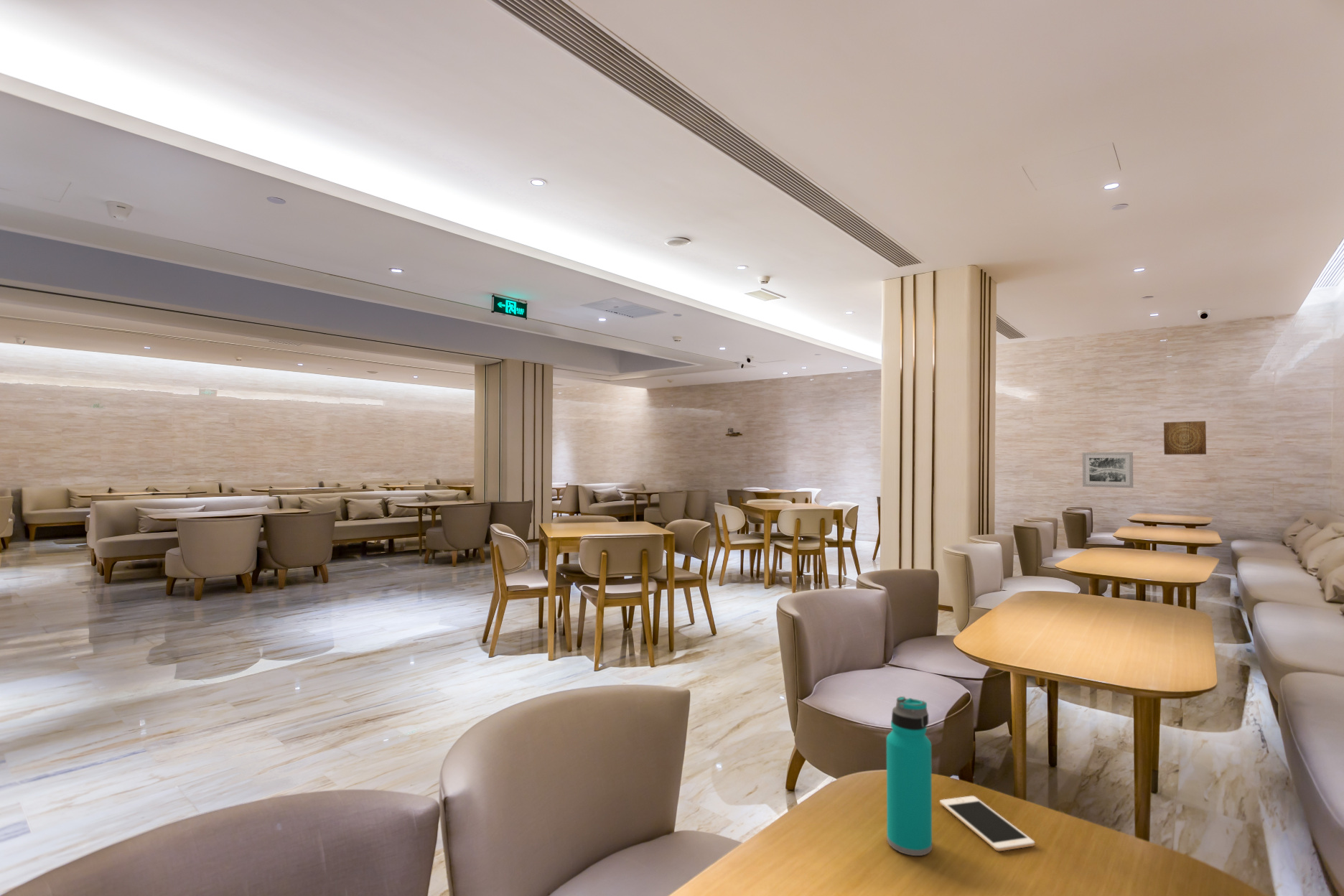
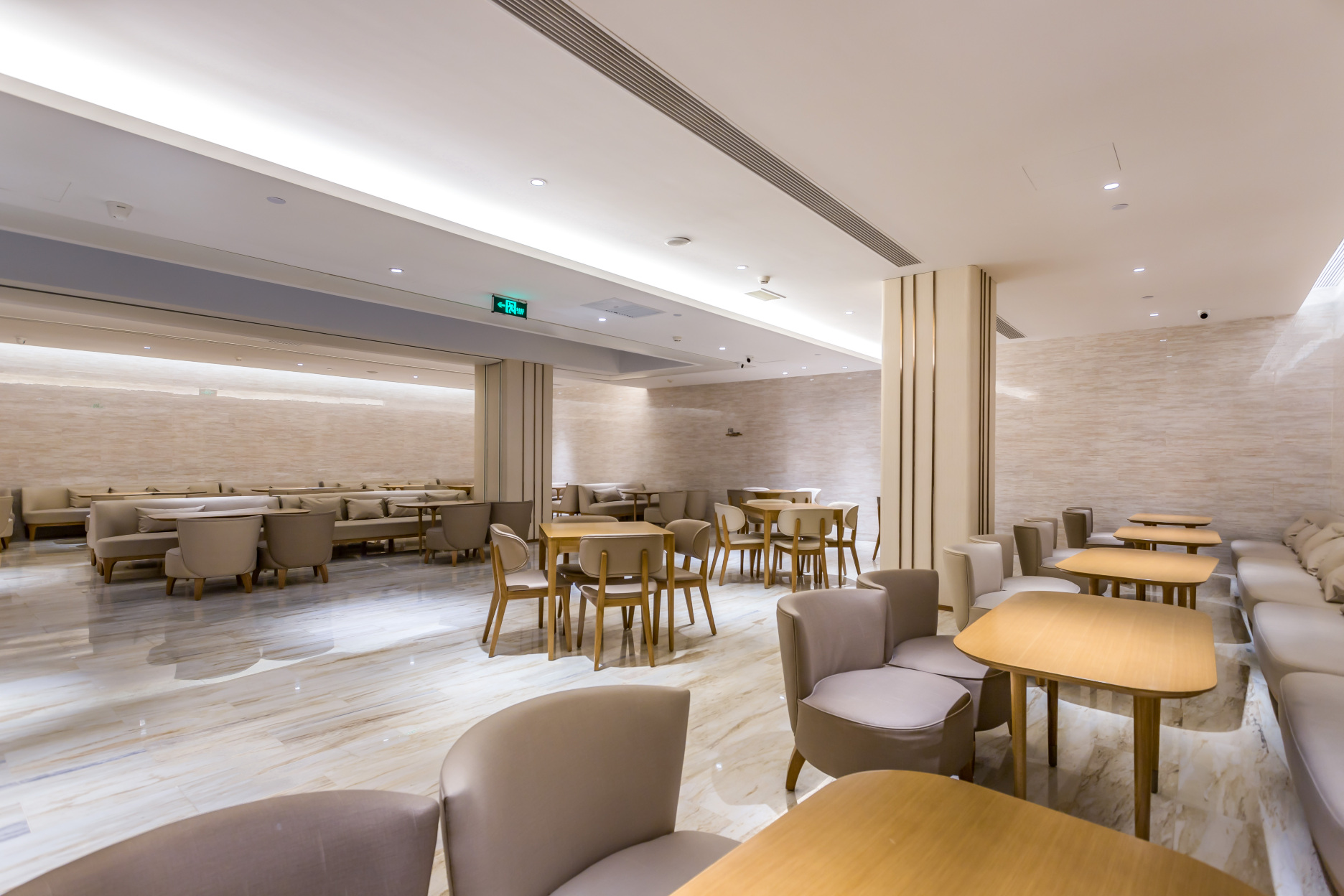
- wall art (1107, 470)
- water bottle (908, 771)
- cell phone (984, 821)
- wall art (1185, 438)
